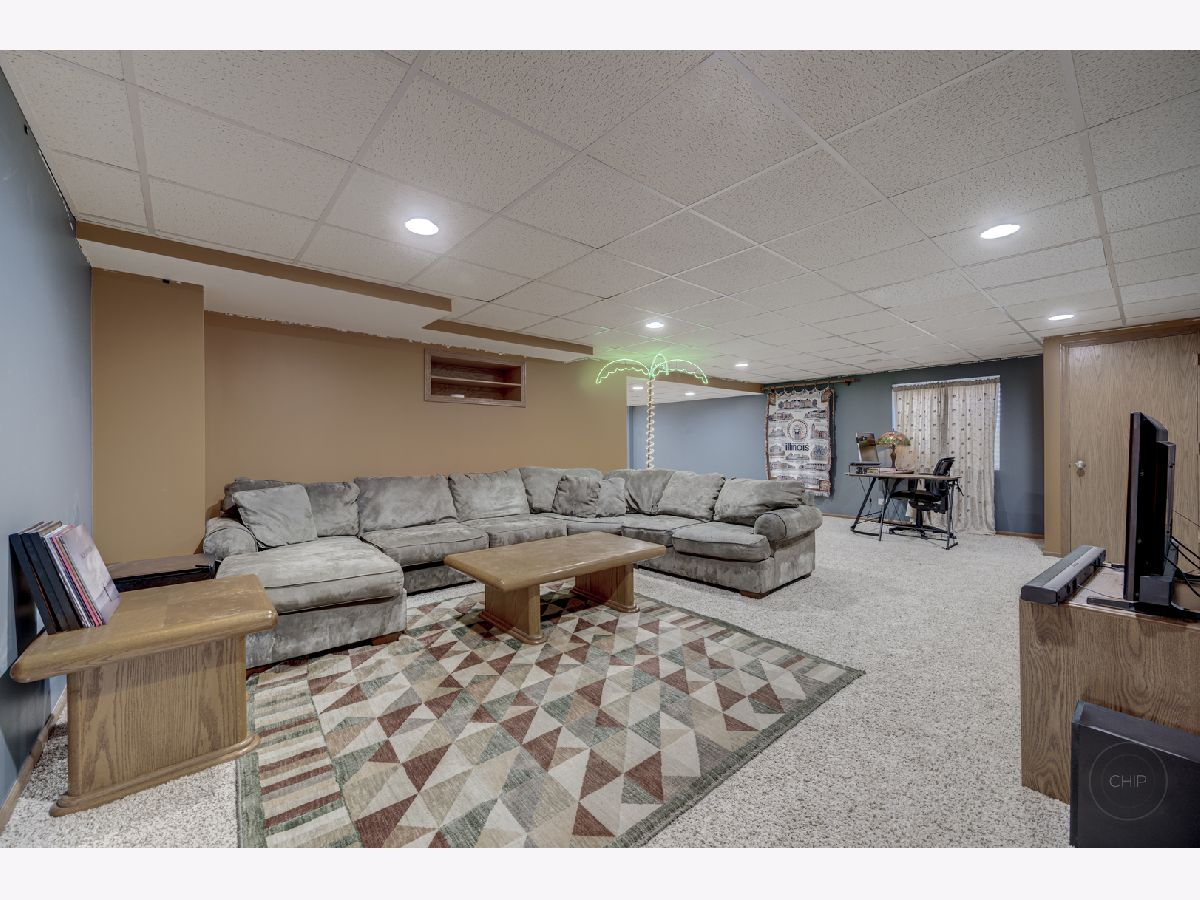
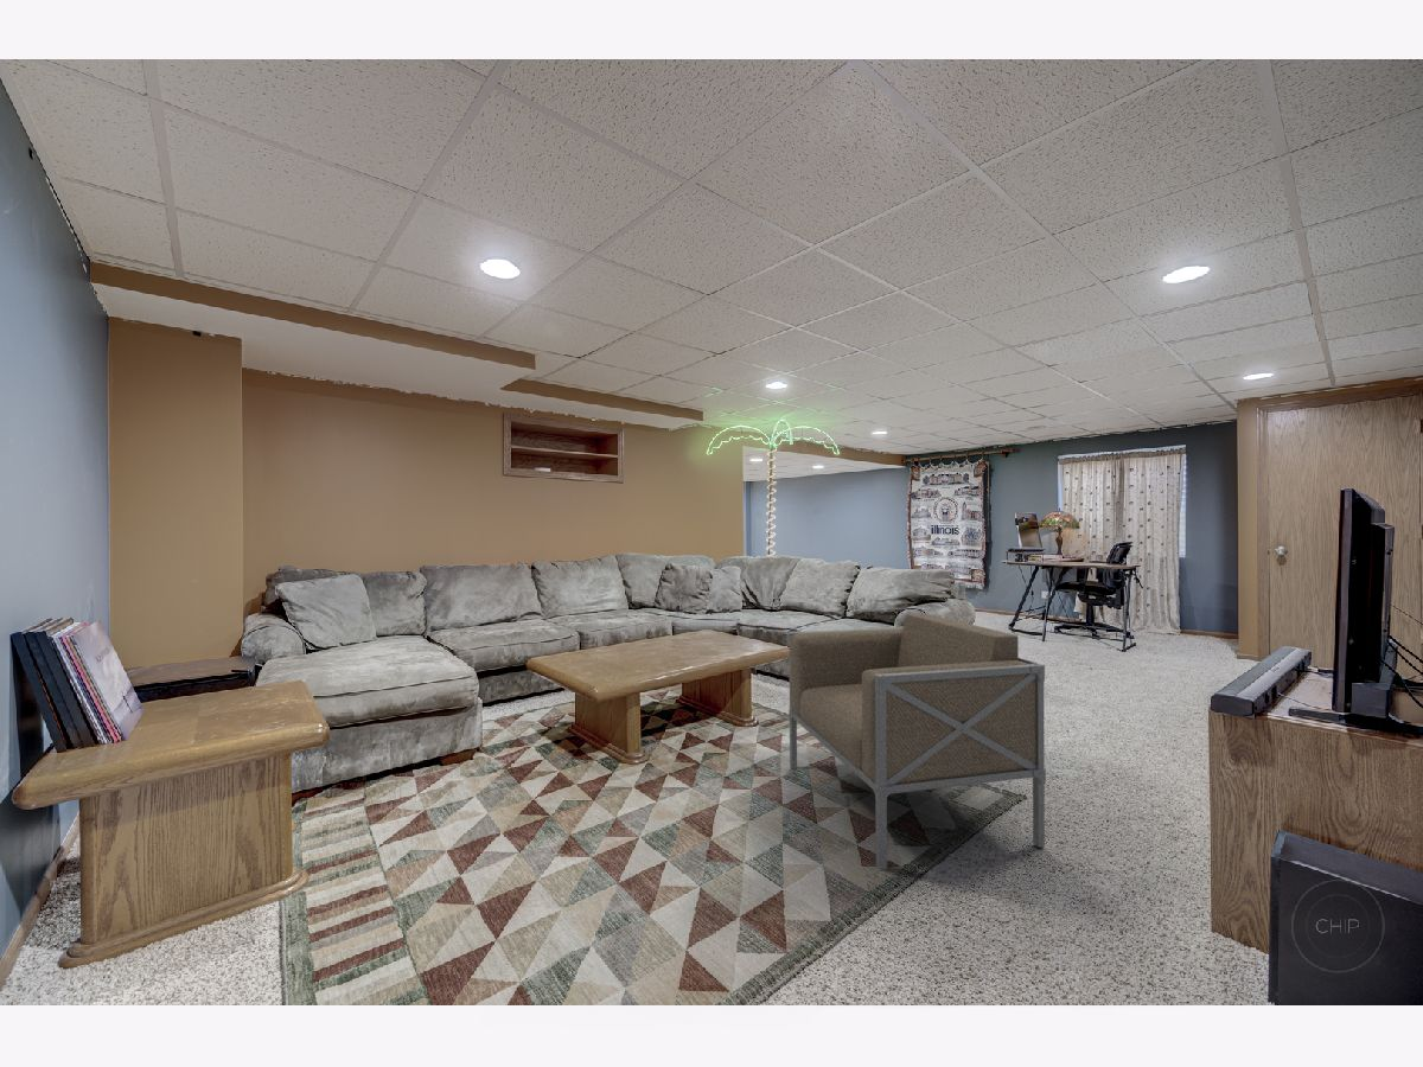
+ armchair (896, 714)
